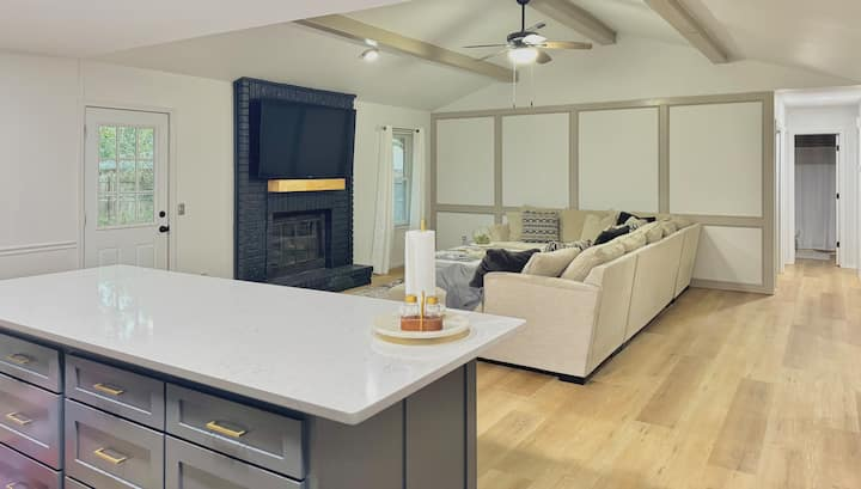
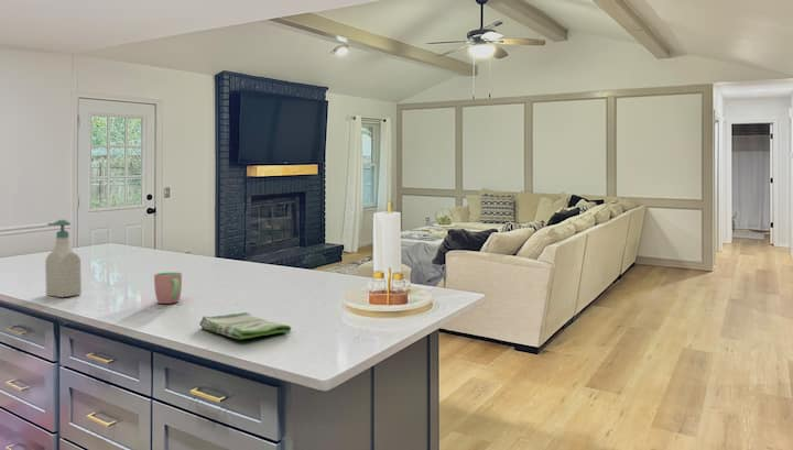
+ soap bottle (59, 257)
+ cup (170, 288)
+ dish towel (245, 323)
